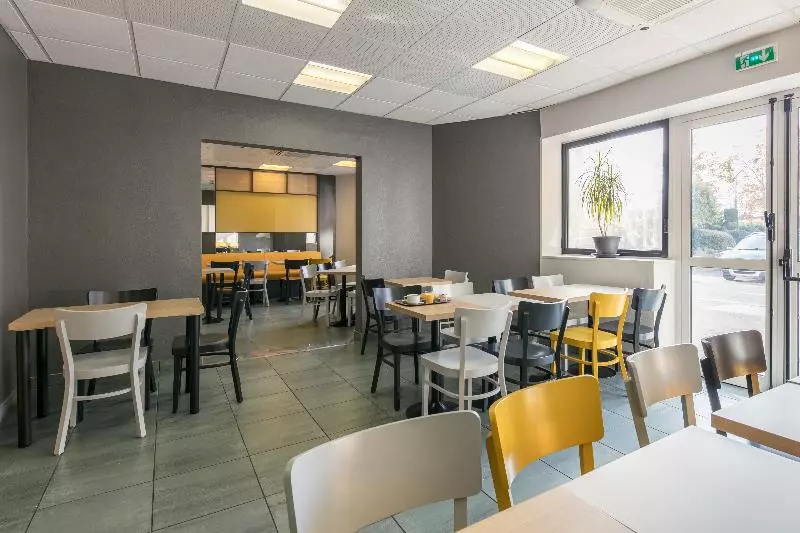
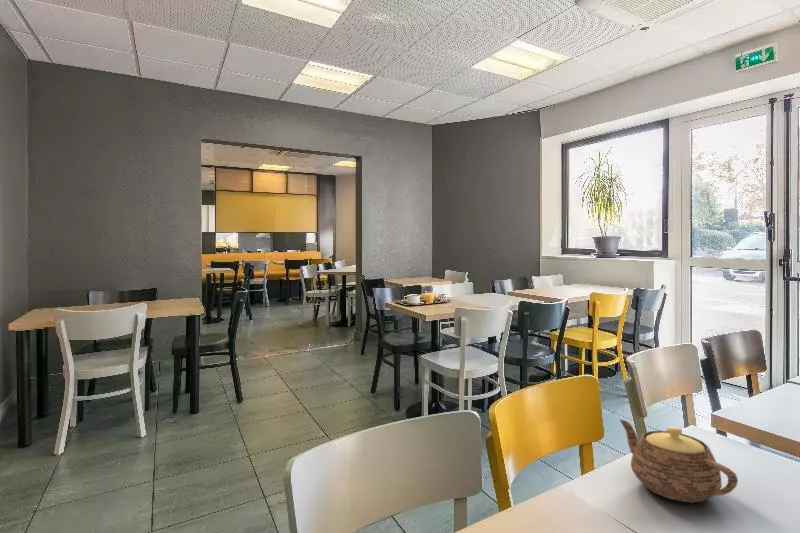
+ teapot (670, 457)
